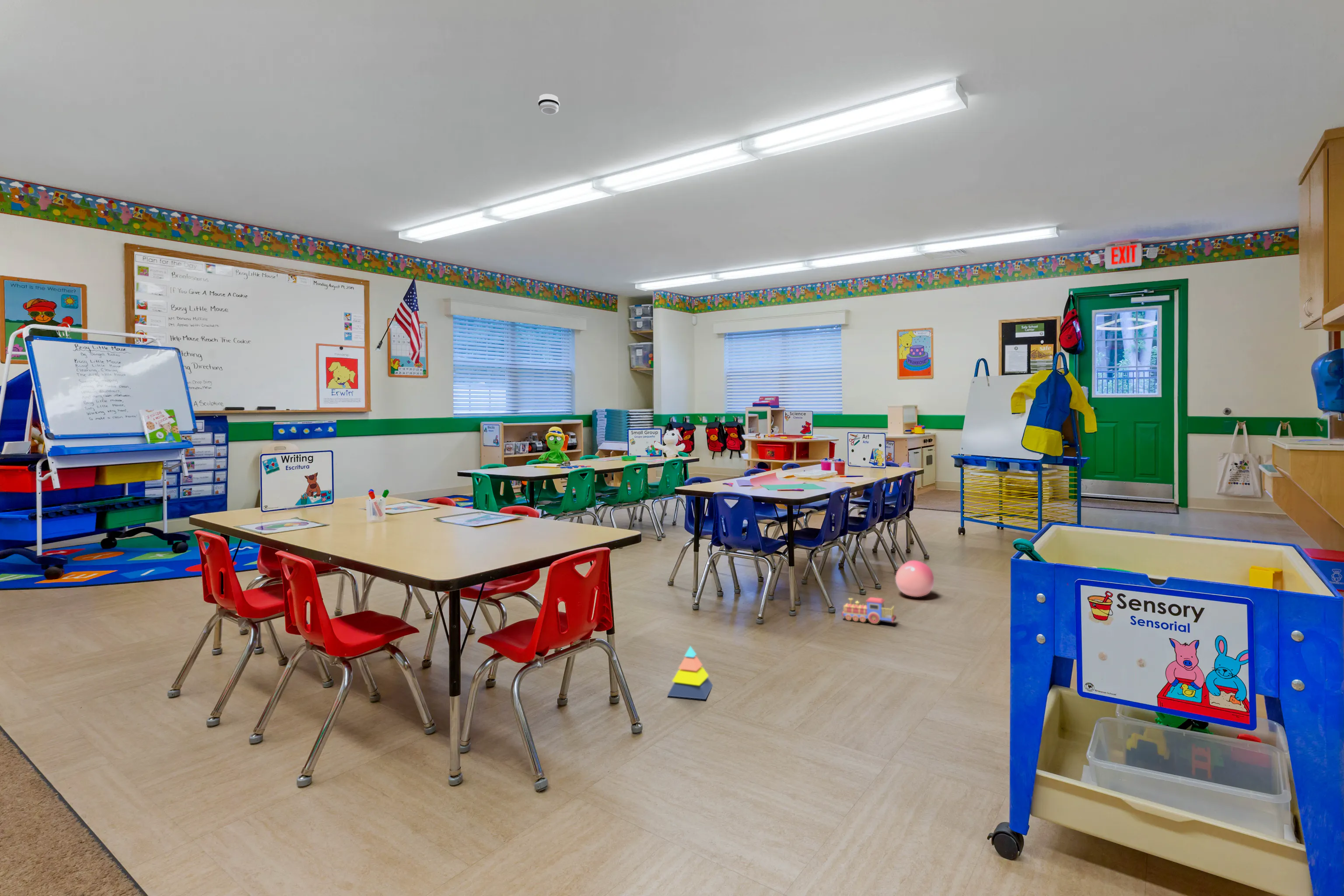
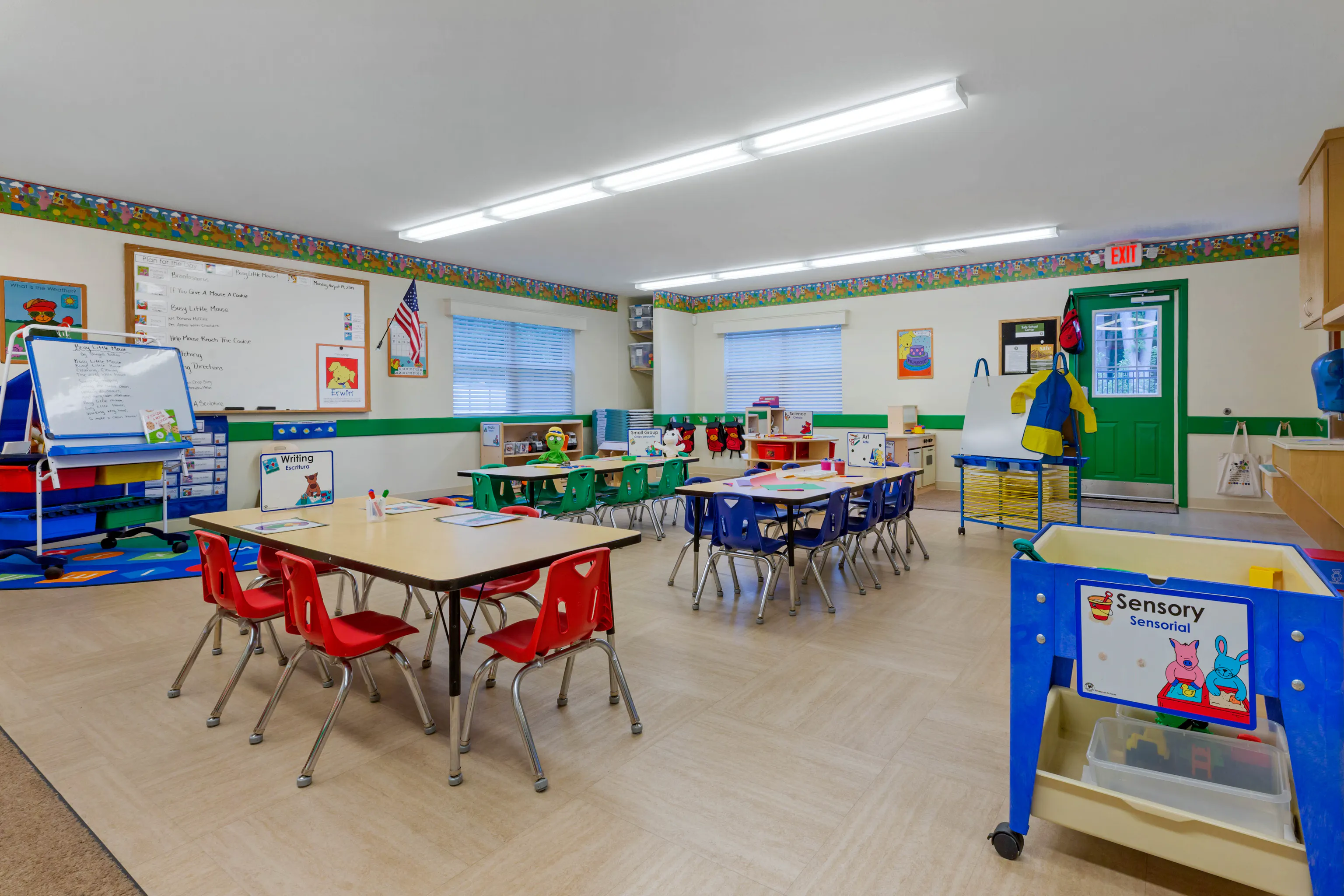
- stacking toy (690, 668)
- smoke detector (549, 105)
- ball (914, 578)
- toy train (868, 609)
